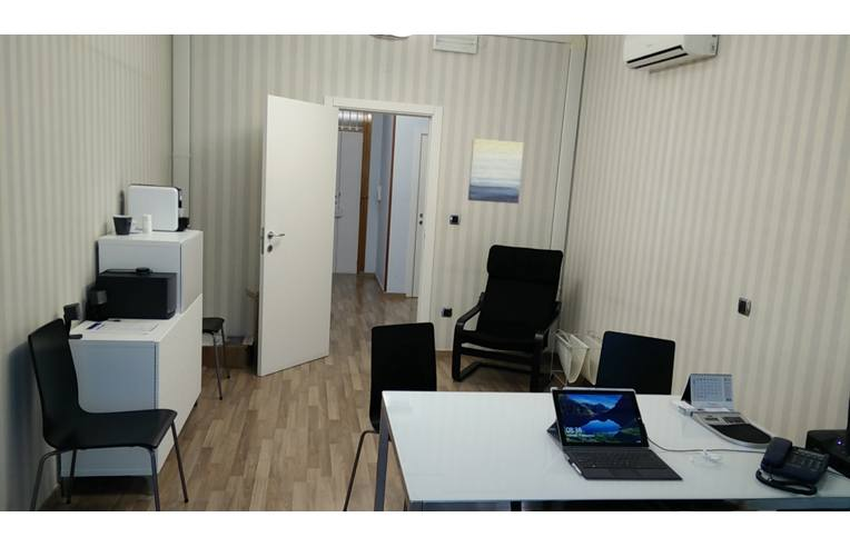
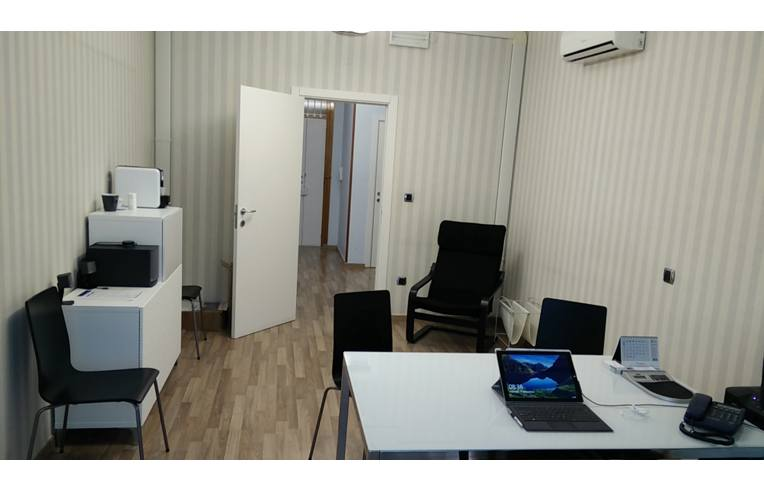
- wall art (495, 171)
